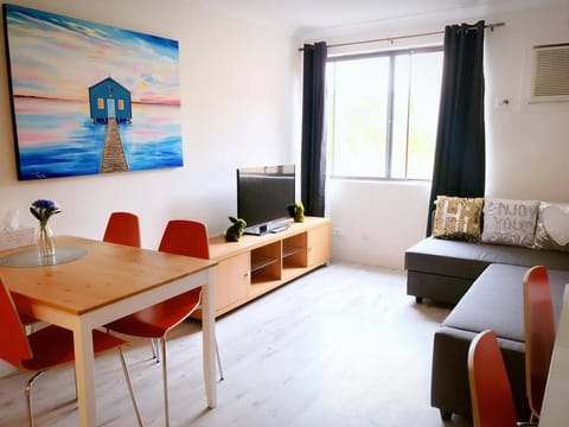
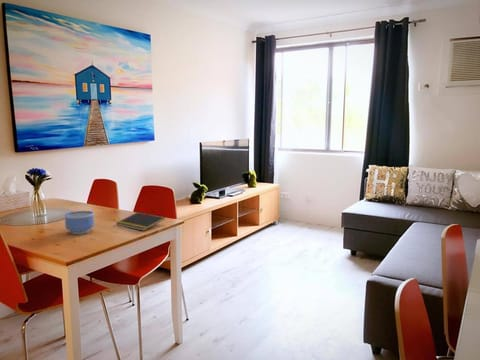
+ bowl (79, 222)
+ notepad (140, 221)
